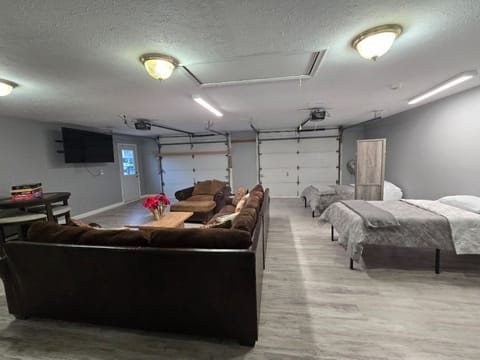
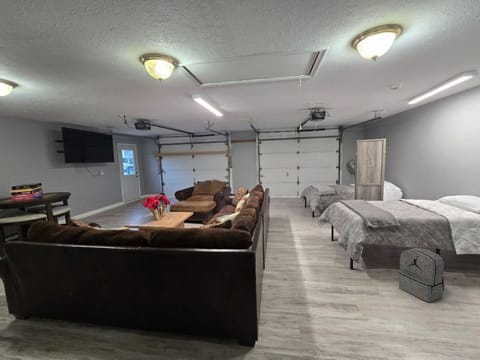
+ backpack (422, 270)
